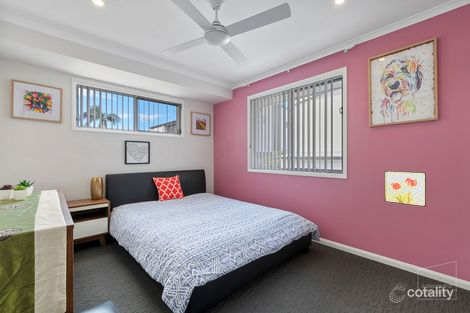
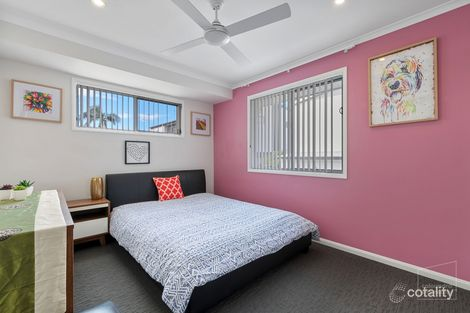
- wall art (404, 187)
